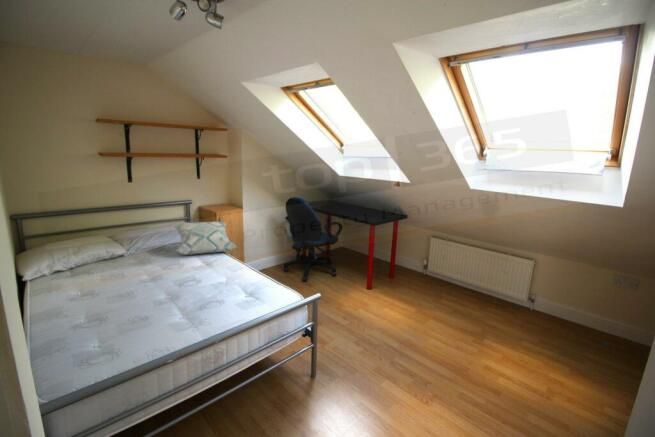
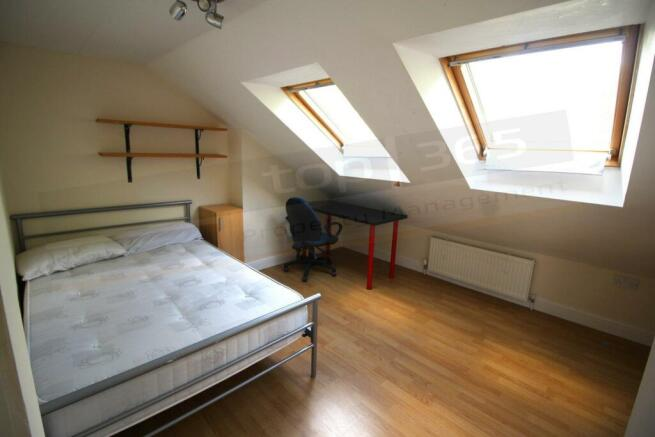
- decorative pillow (204, 237)
